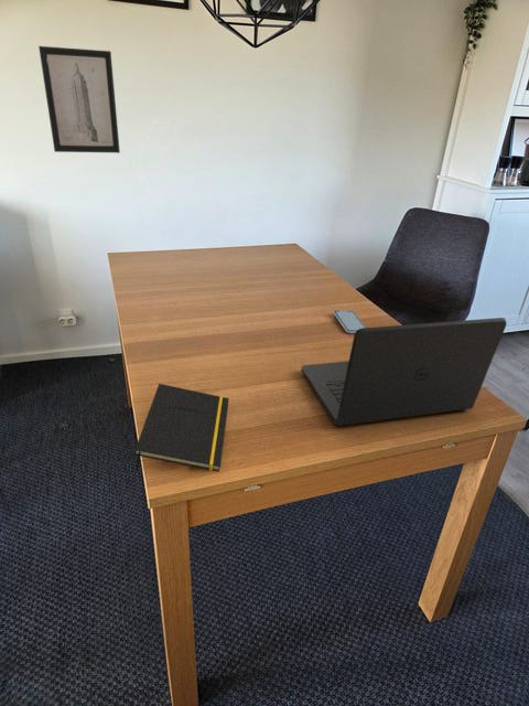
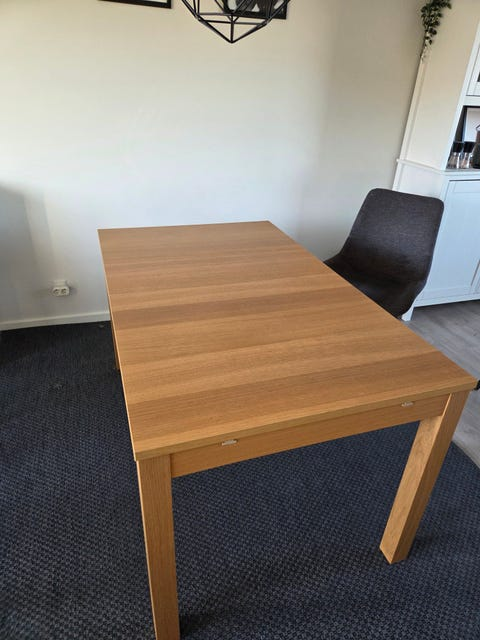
- notepad (186, 424)
- smartphone (349, 321)
- wall art (82, 103)
- laptop (392, 347)
